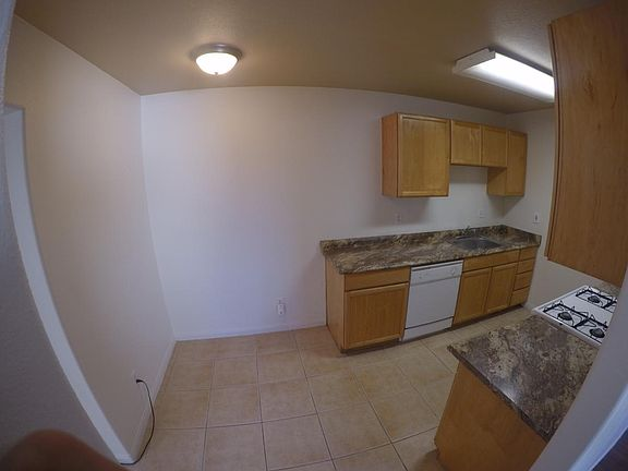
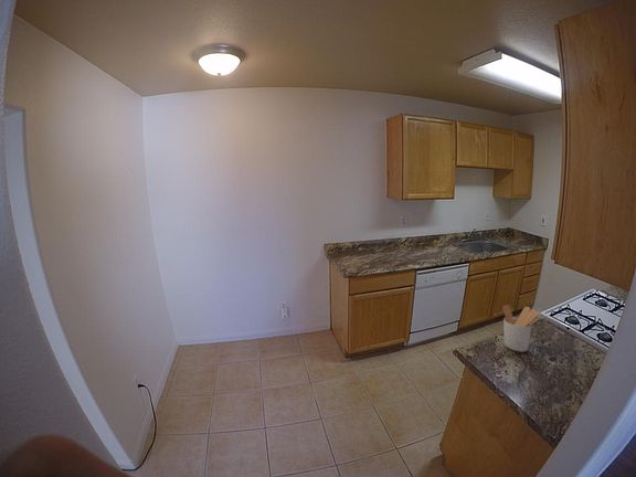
+ utensil holder (520, 327)
